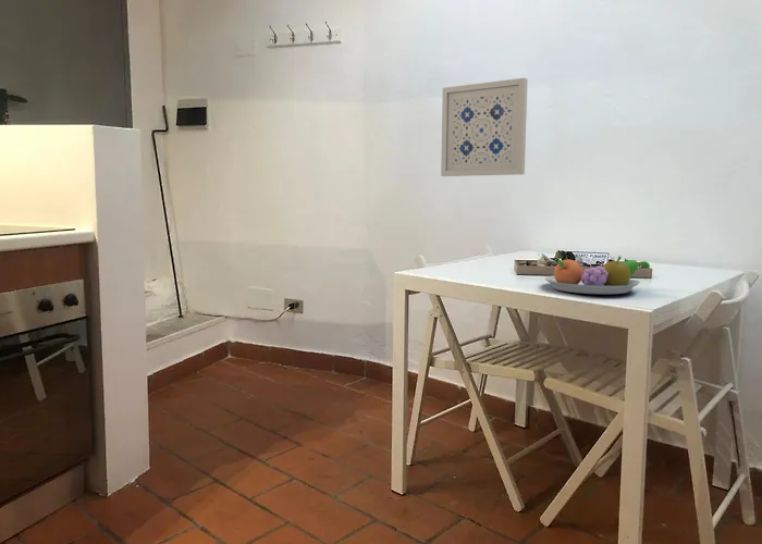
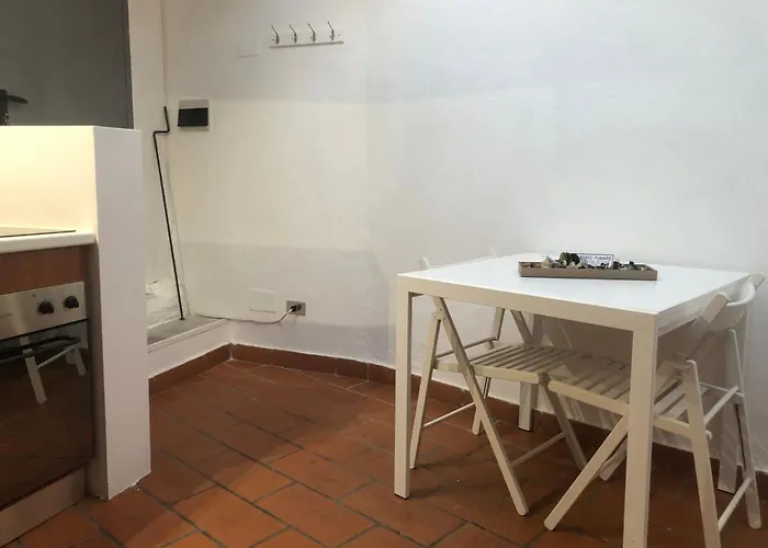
- wall art (482, 129)
- fruit bowl (595, 271)
